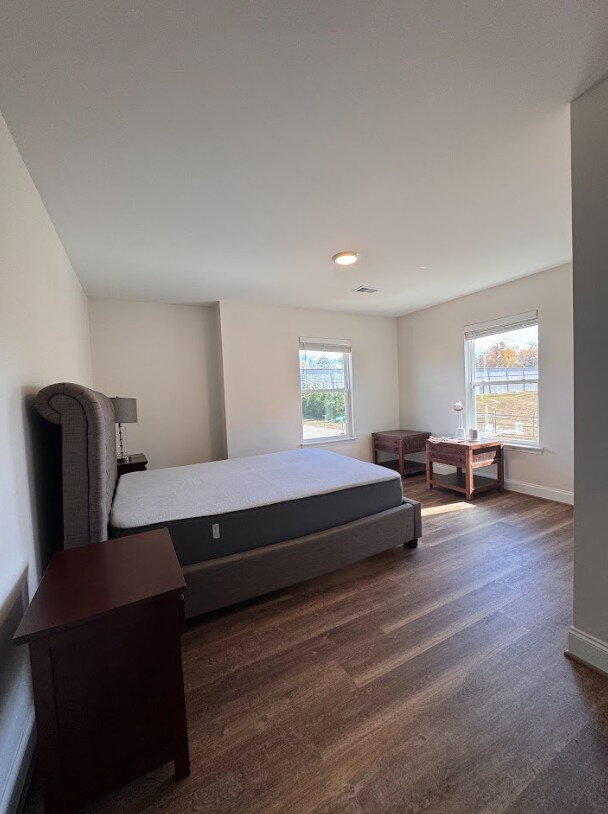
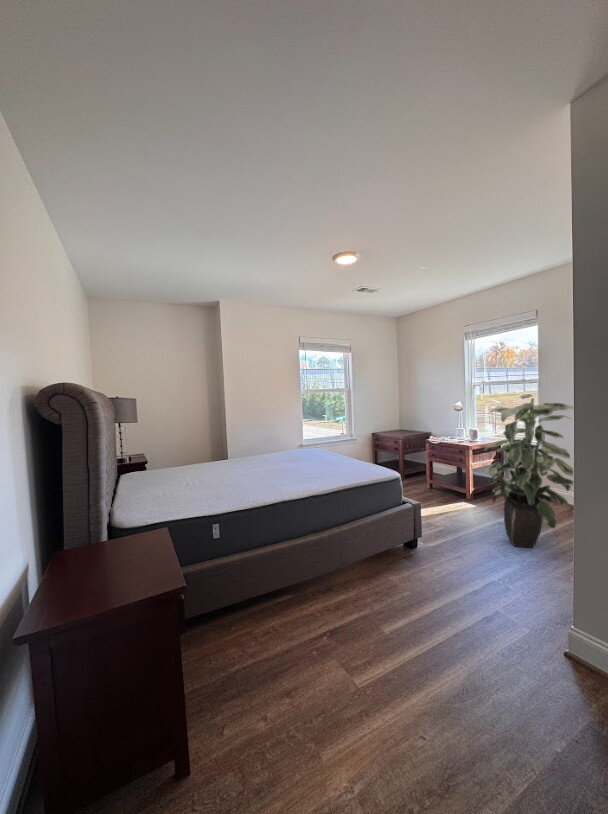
+ indoor plant (528, 471)
